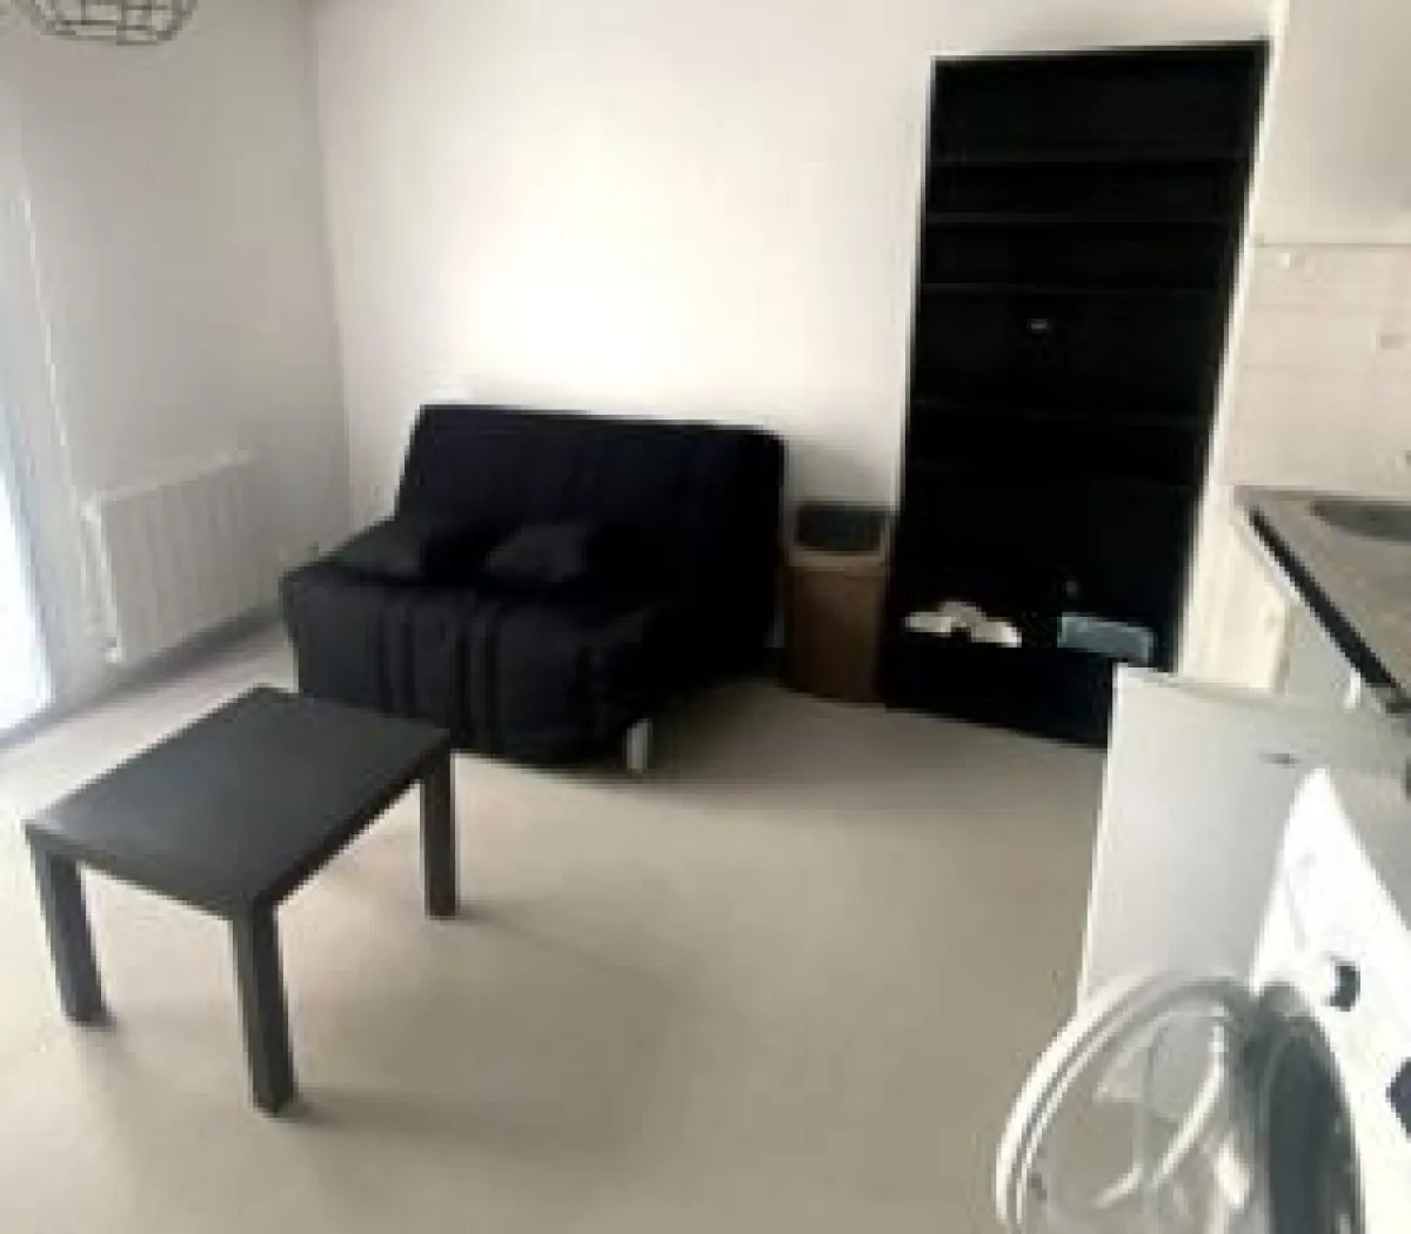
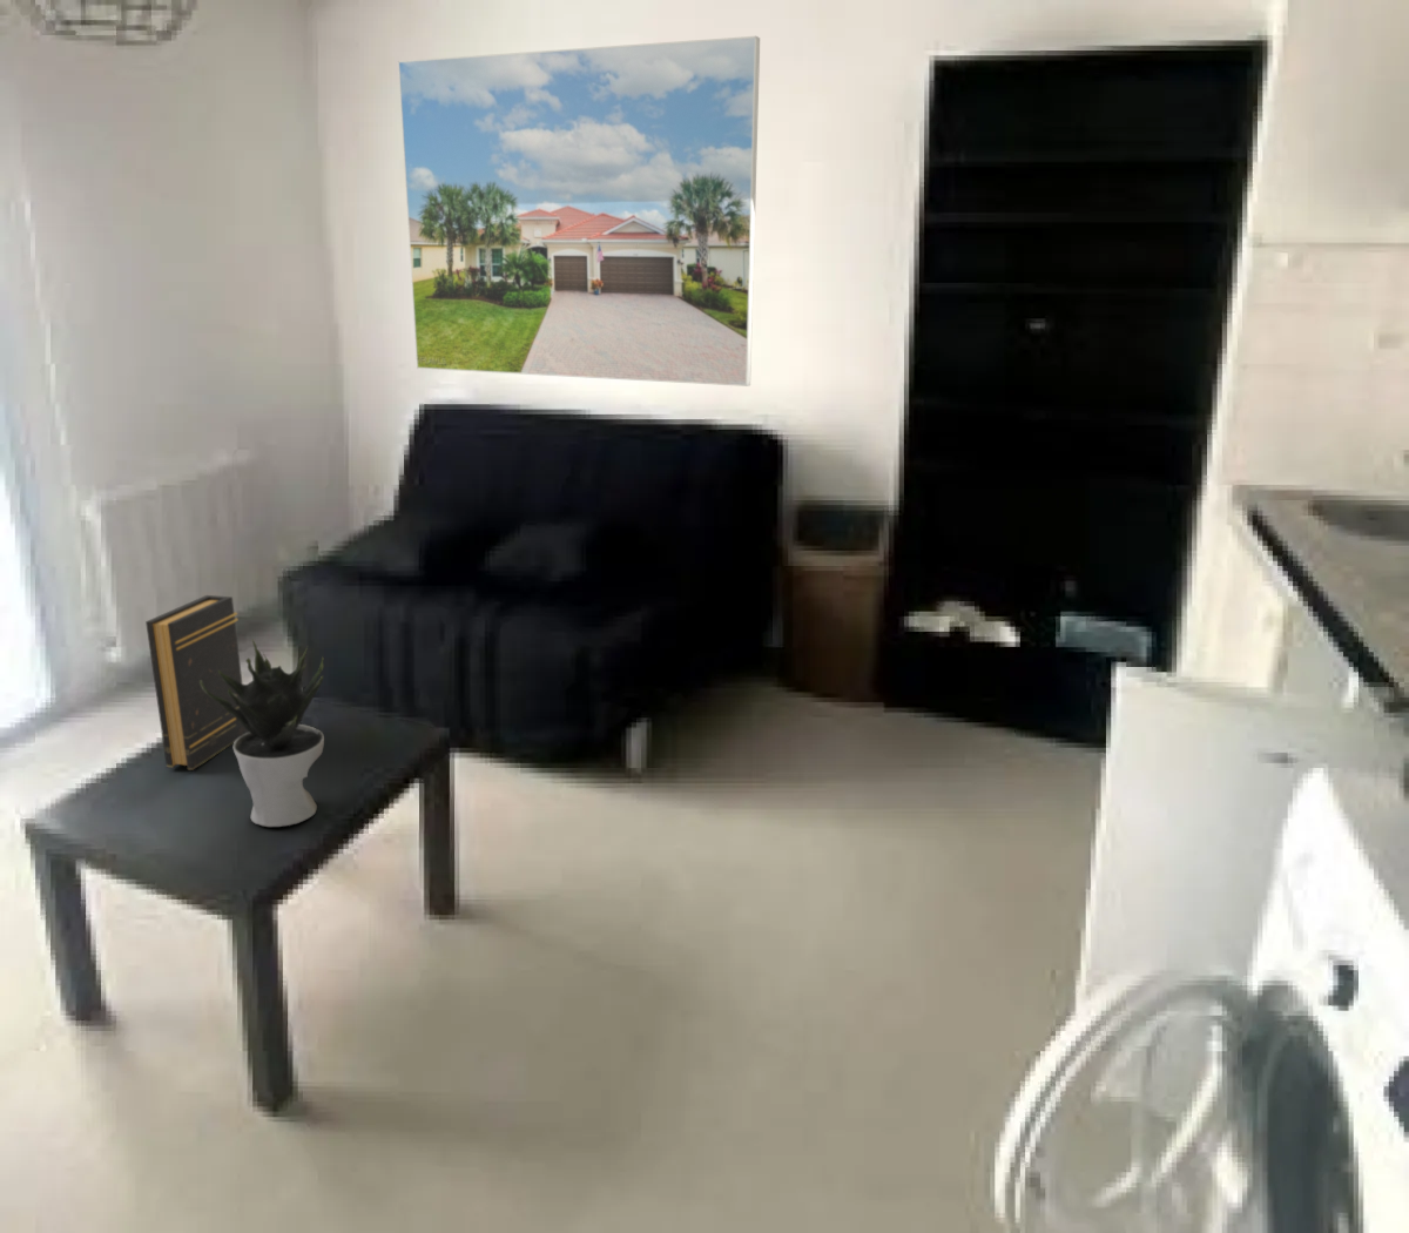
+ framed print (570, 219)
+ book (201, 678)
+ potted plant (273, 730)
